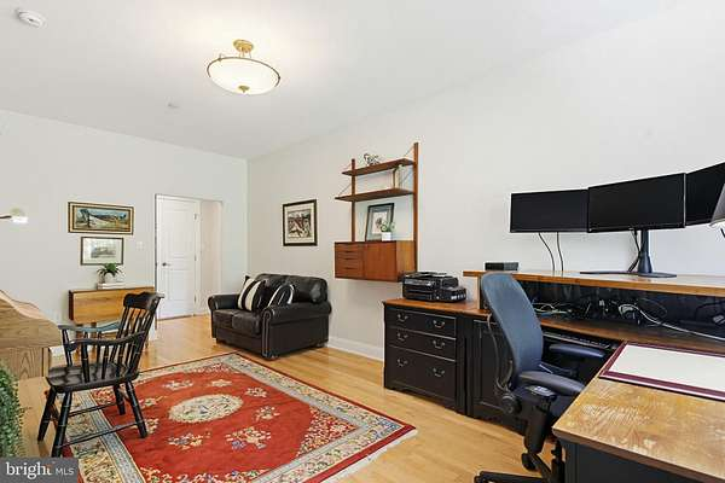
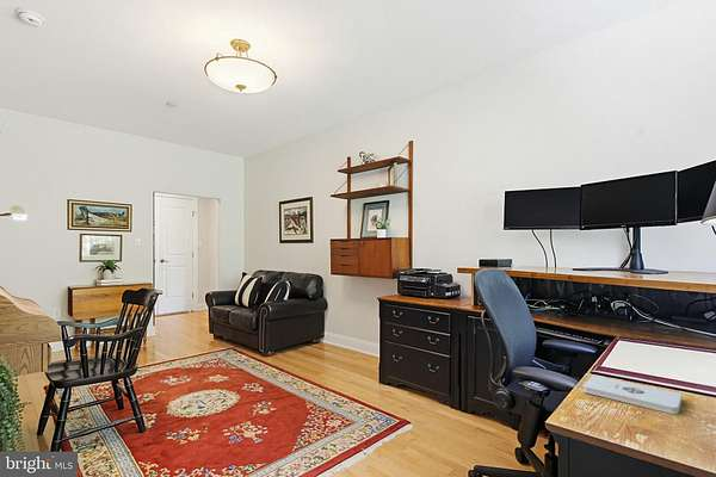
+ notepad (630, 392)
